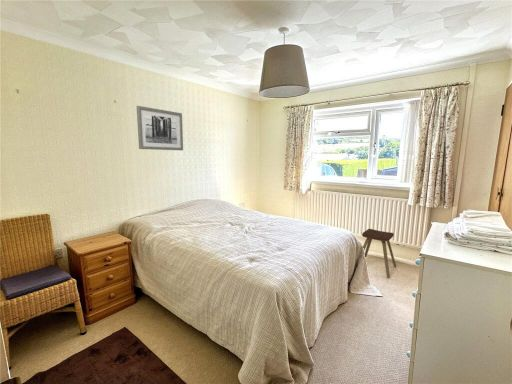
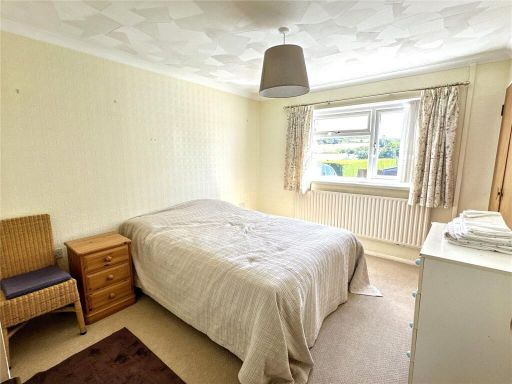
- wall art (161, 130)
- music stool (383, 250)
